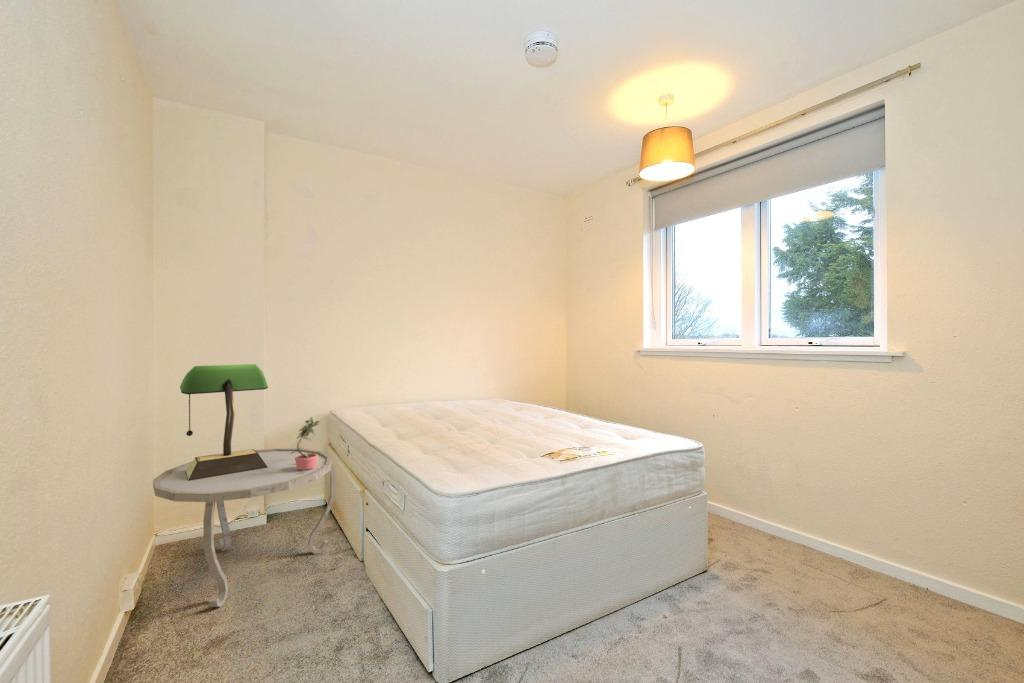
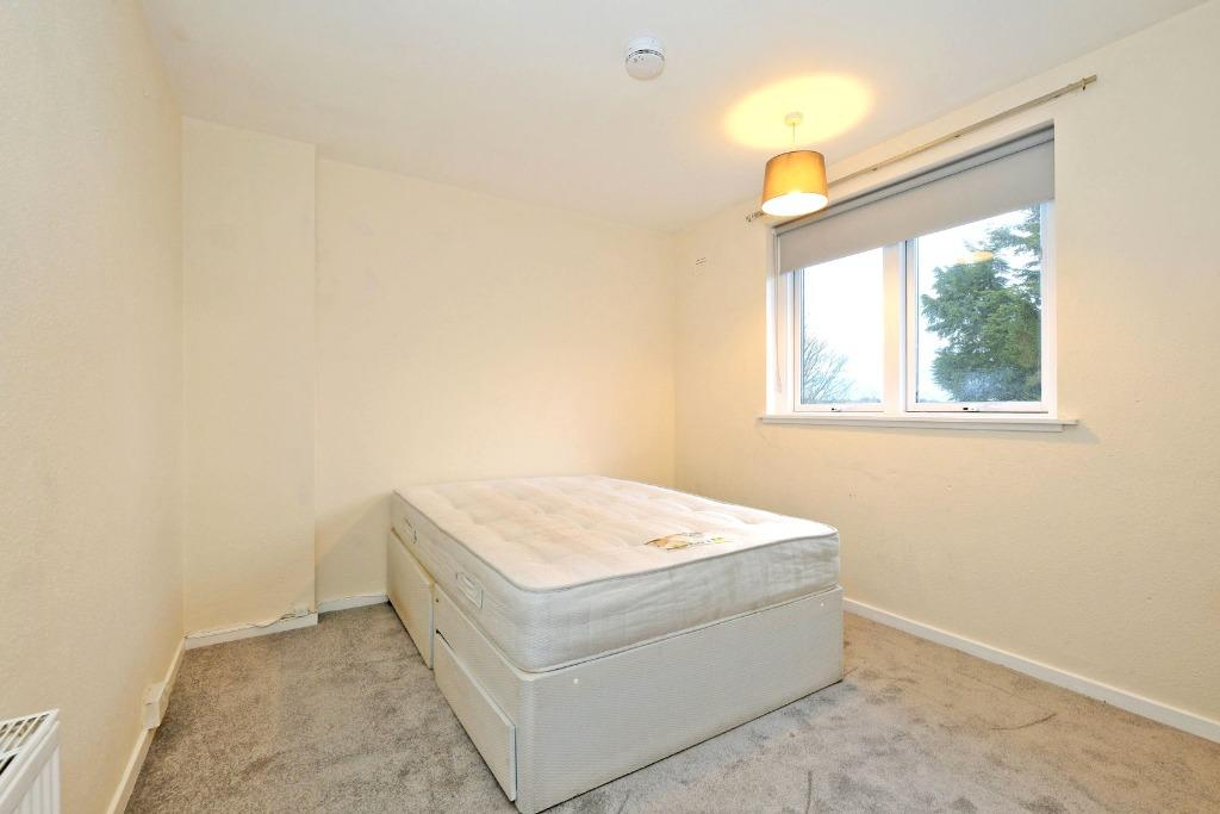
- table lamp (227, 414)
- potted plant (306, 438)
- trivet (251, 497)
